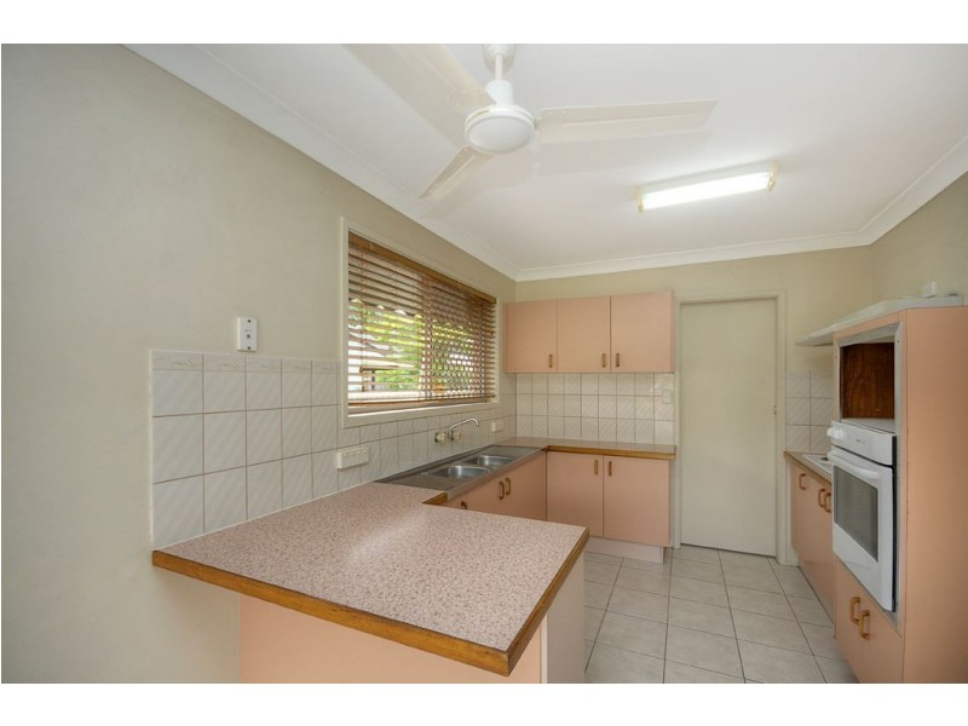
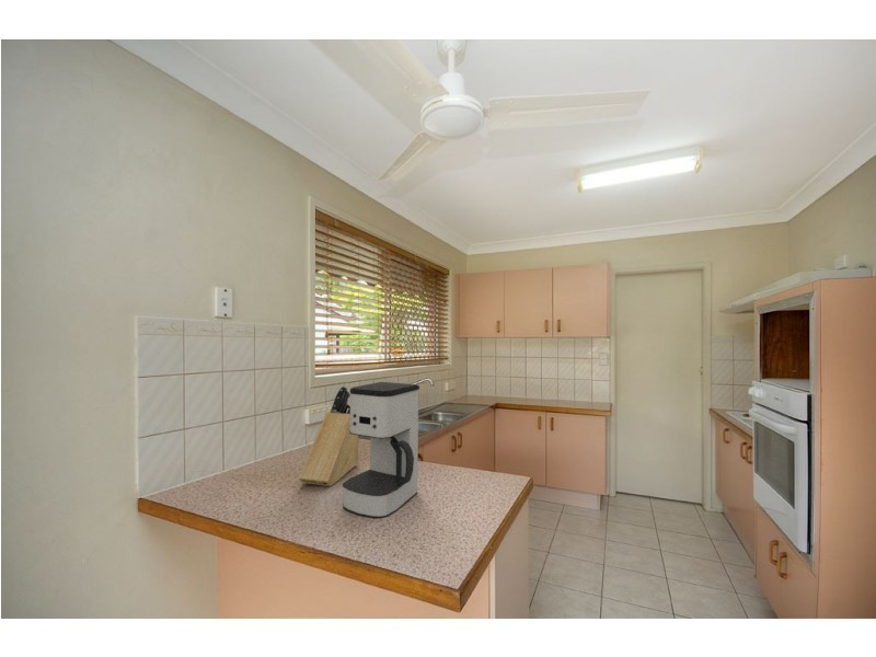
+ knife block (337, 429)
+ coffee maker (384, 443)
